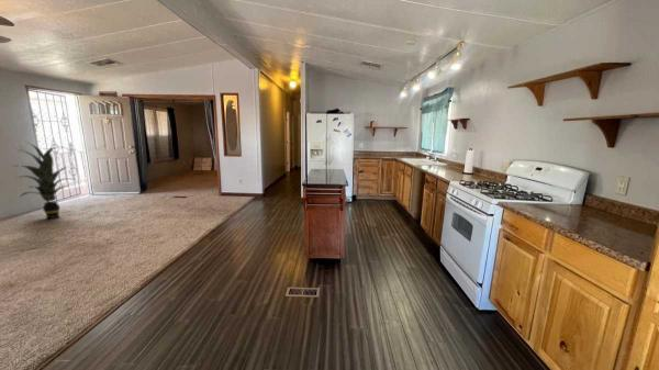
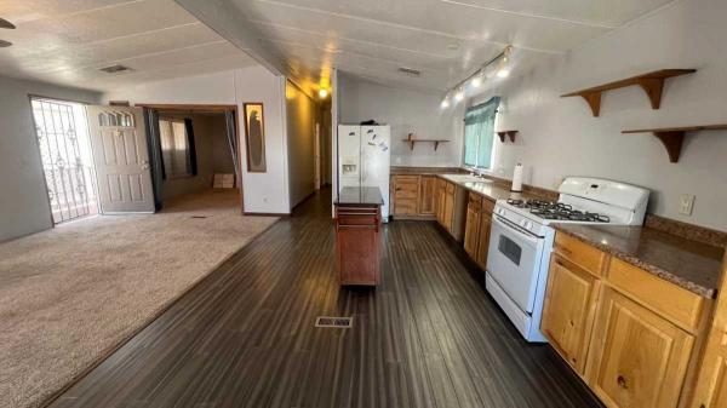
- indoor plant (43, 180)
